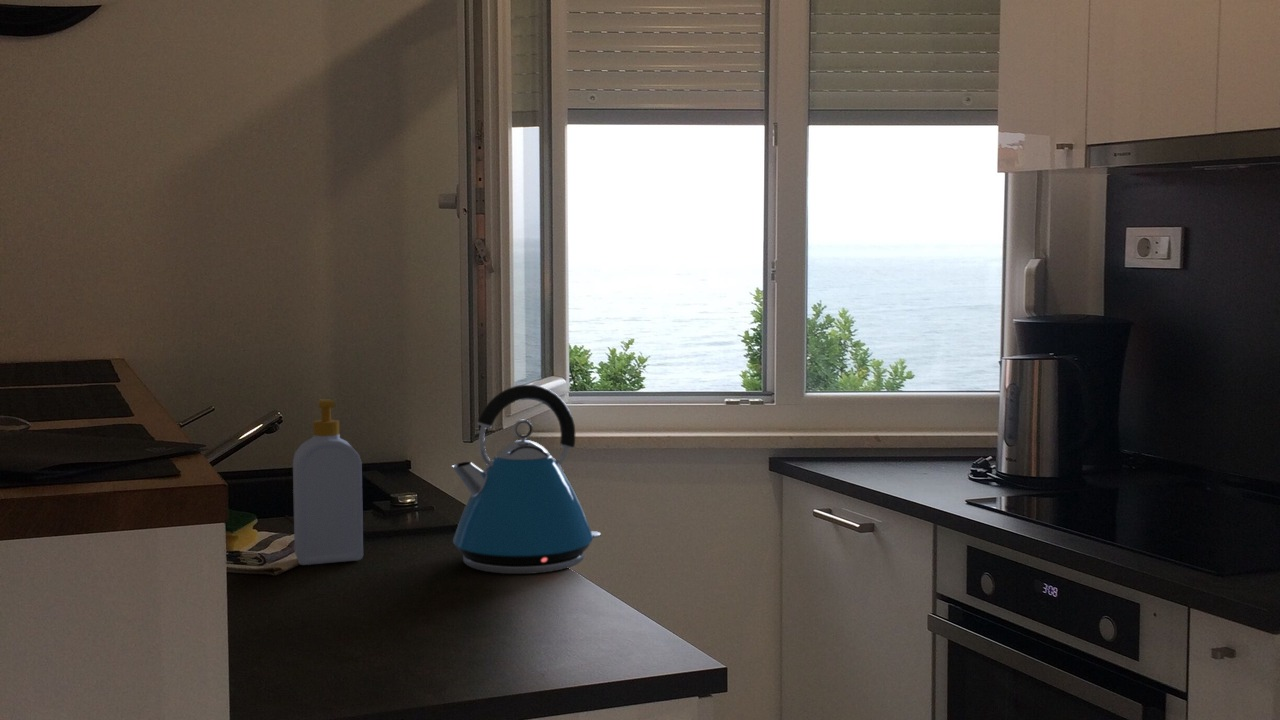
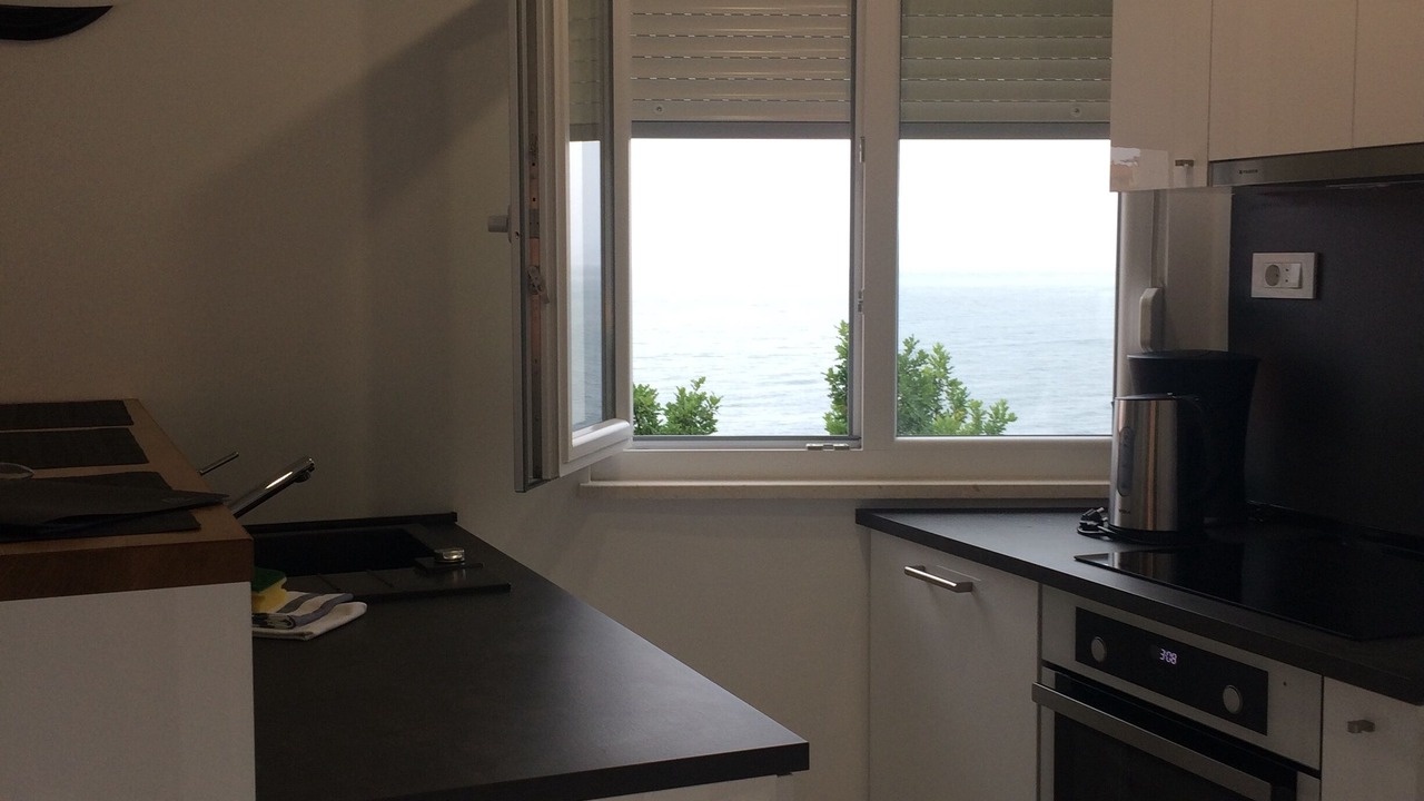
- kettle (528, 471)
- soap bottle (327, 479)
